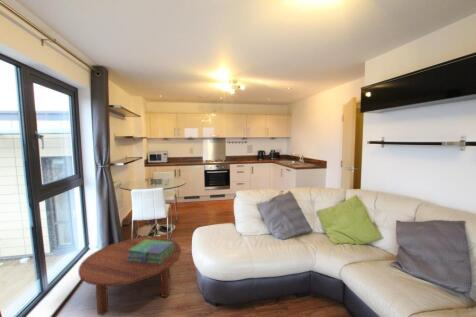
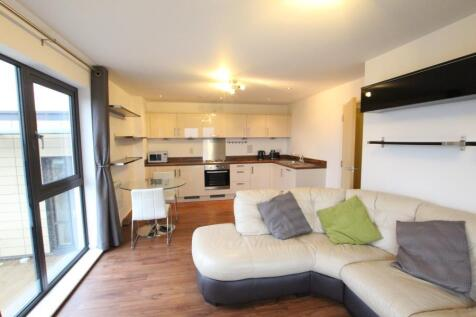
- stack of books (152, 250)
- coffee table (134, 271)
